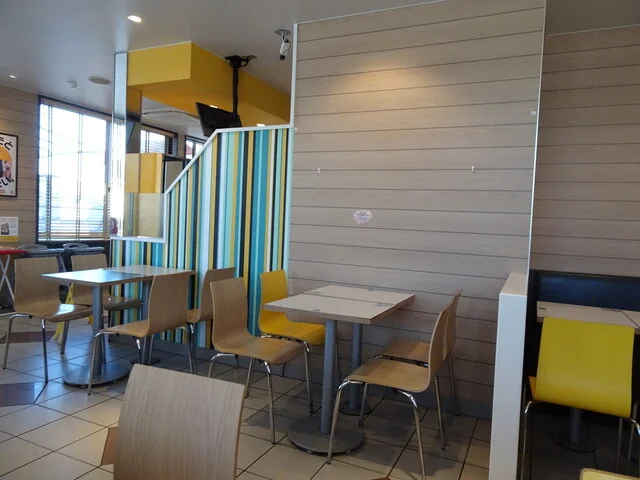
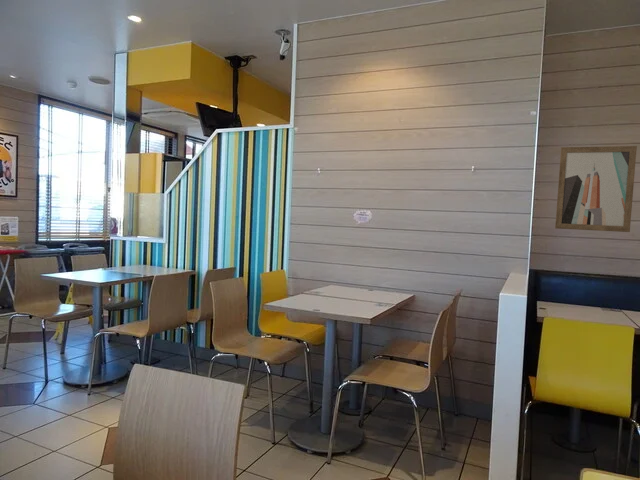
+ wall art (594, 188)
